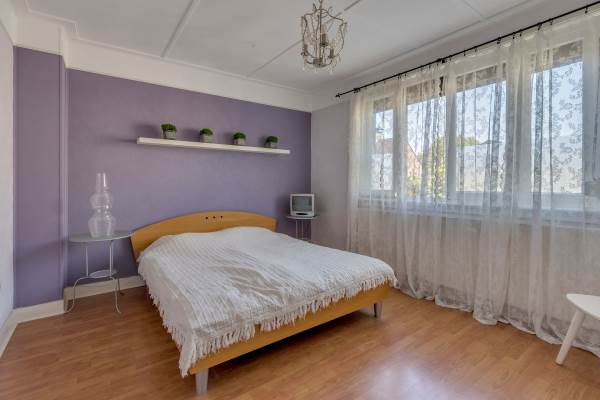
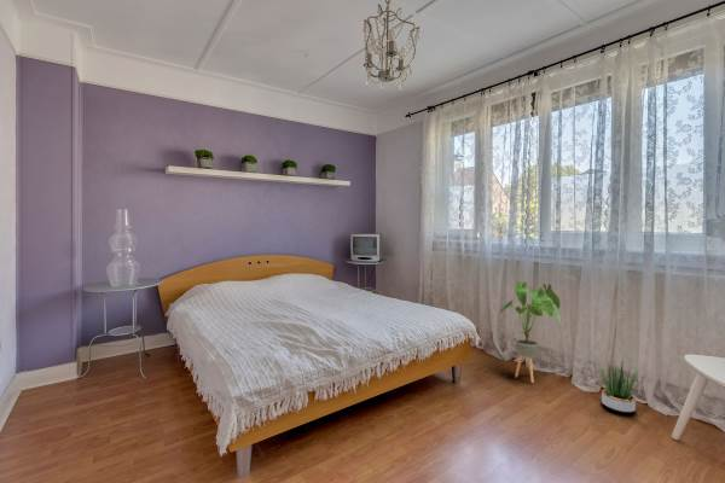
+ potted plant (617, 385)
+ house plant (530, 328)
